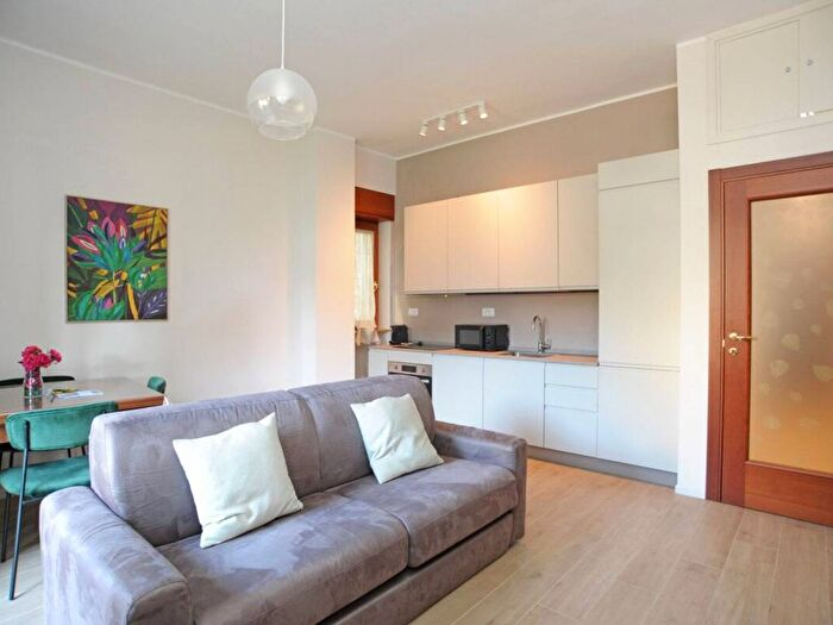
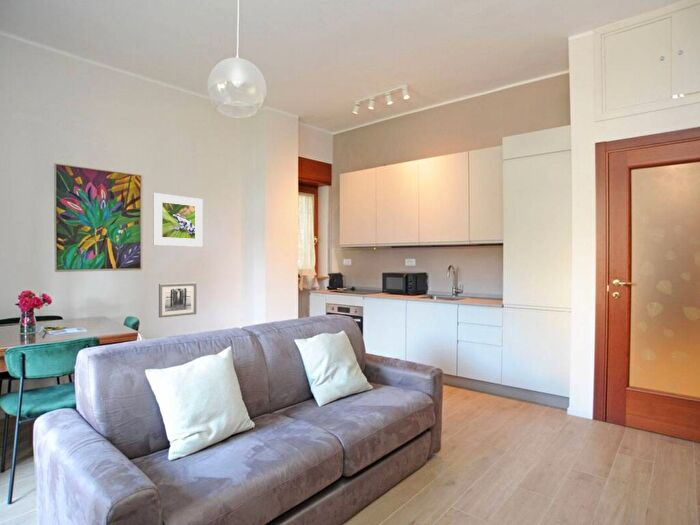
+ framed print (179, 221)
+ wall art (178, 299)
